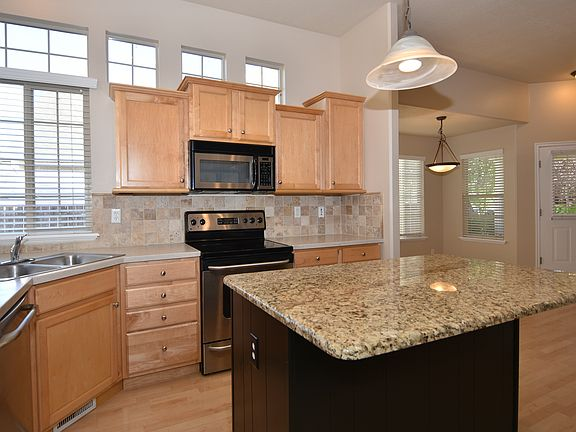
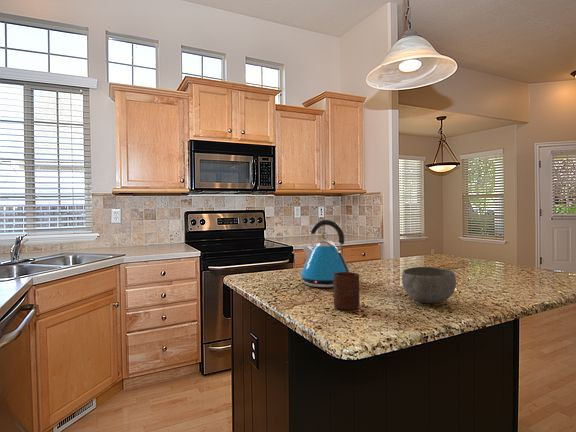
+ bowl (428, 285)
+ kettle (327, 251)
+ cup (345, 289)
